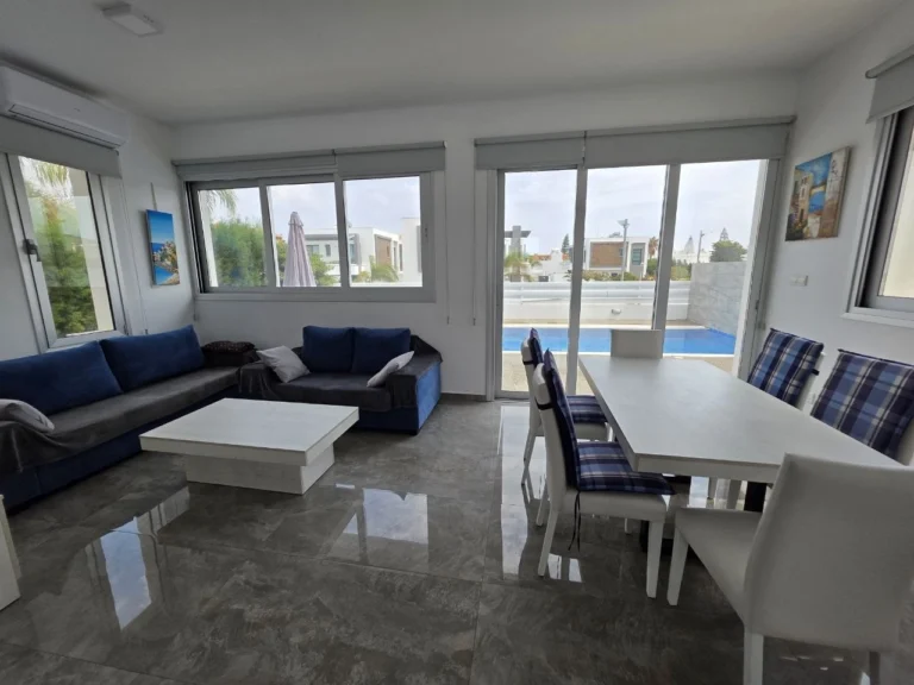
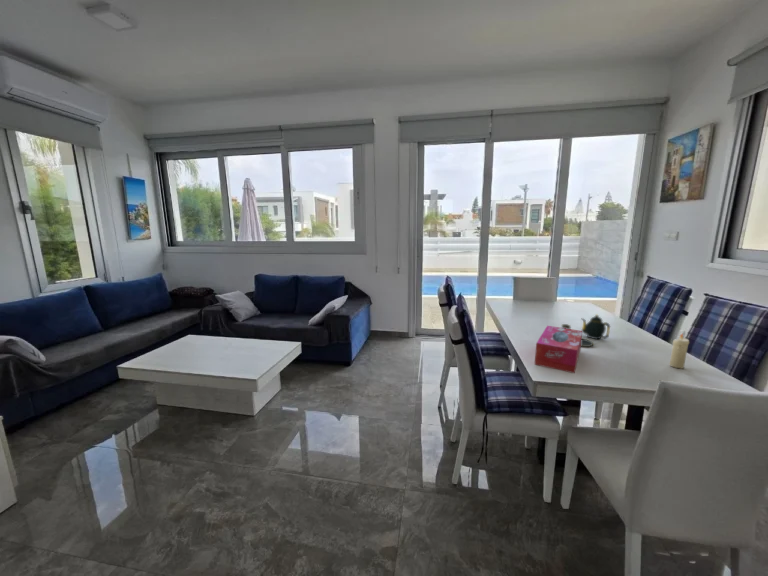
+ candle (679, 349)
+ tissue box (559, 346)
+ teapot (582, 327)
